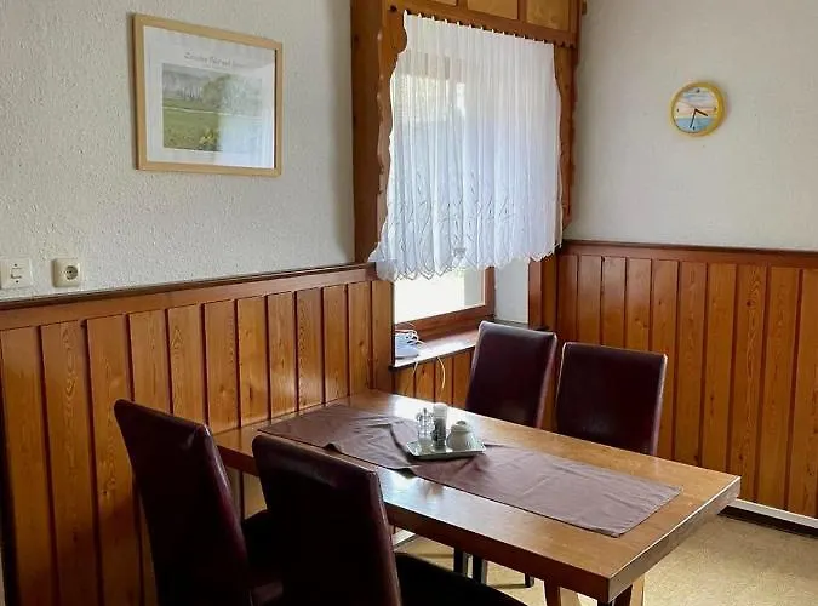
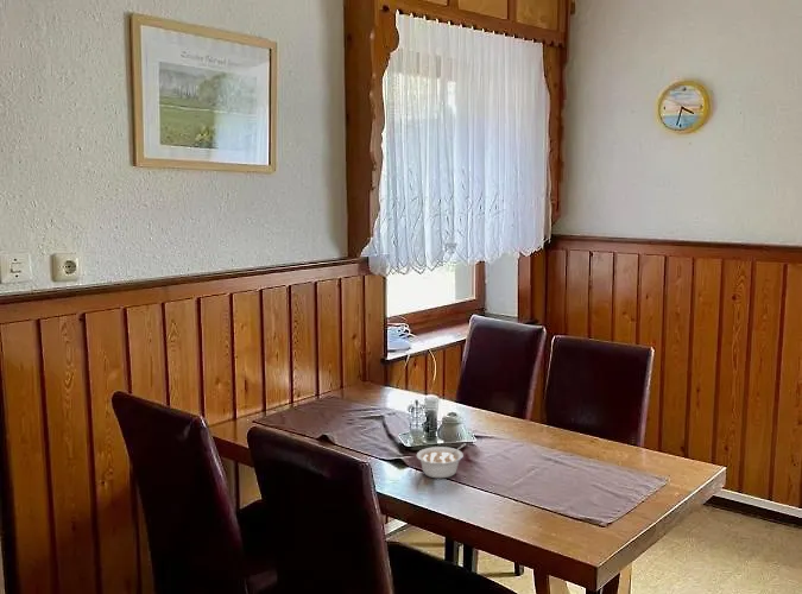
+ legume (440, 461)
